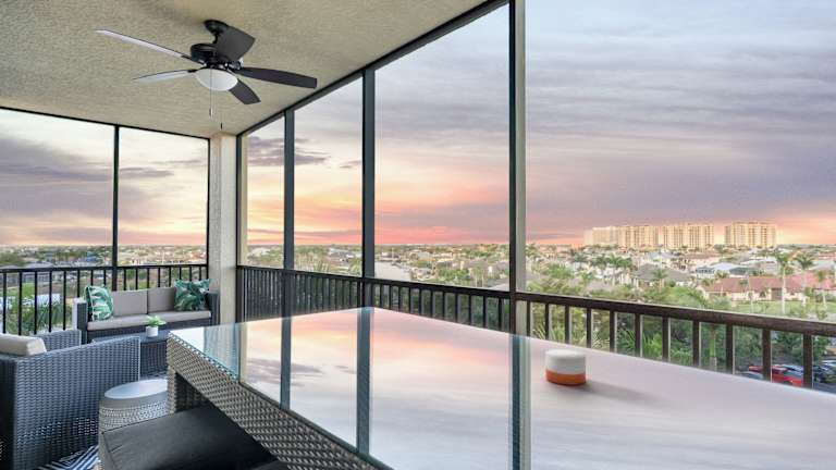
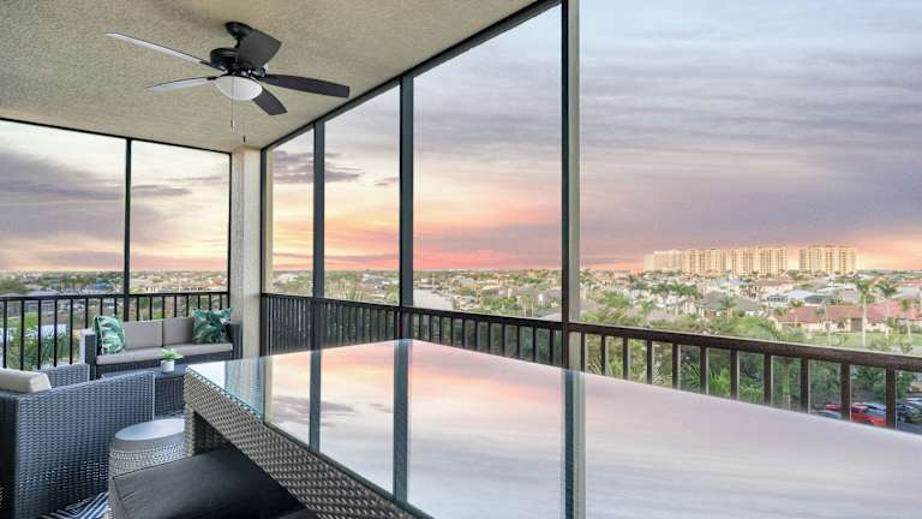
- candle (565, 352)
